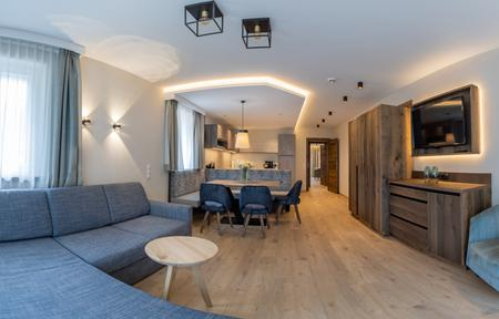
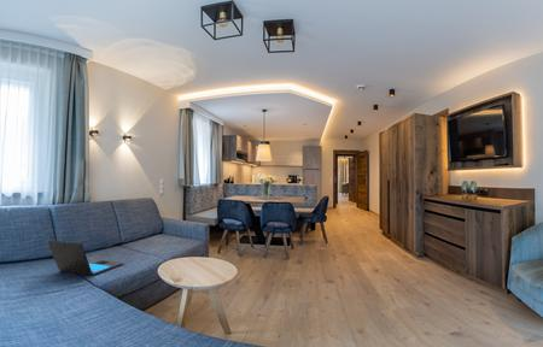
+ laptop (84, 253)
